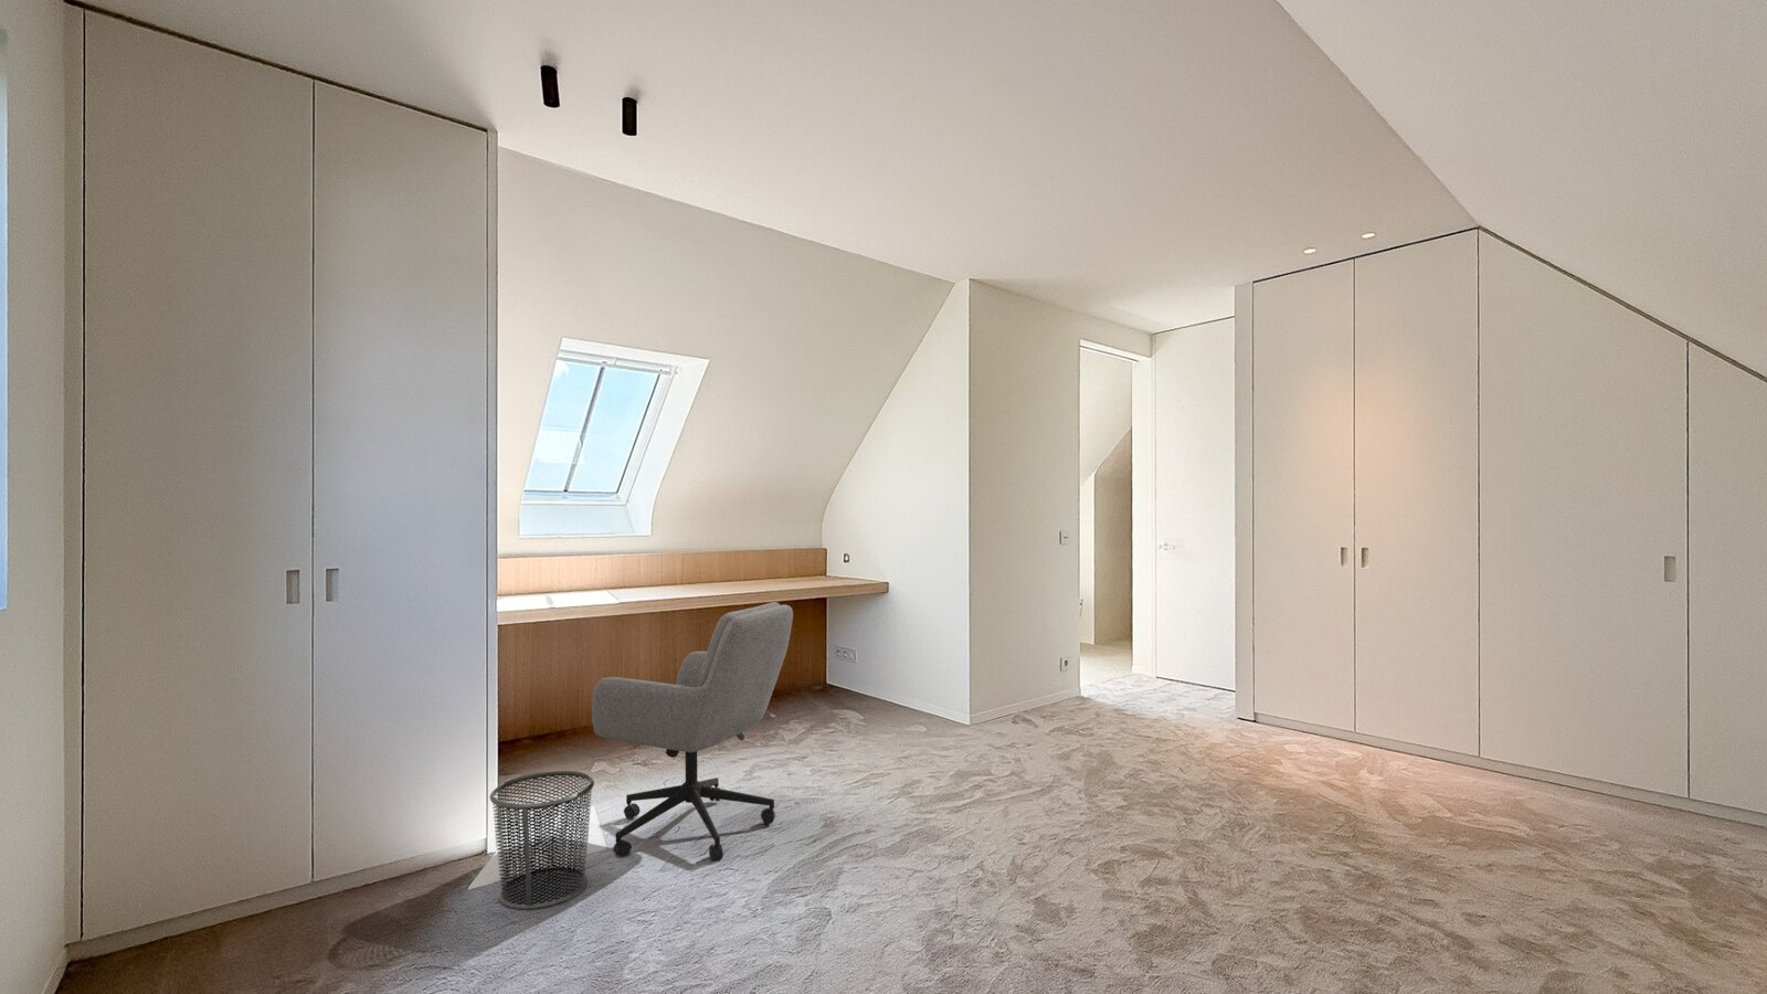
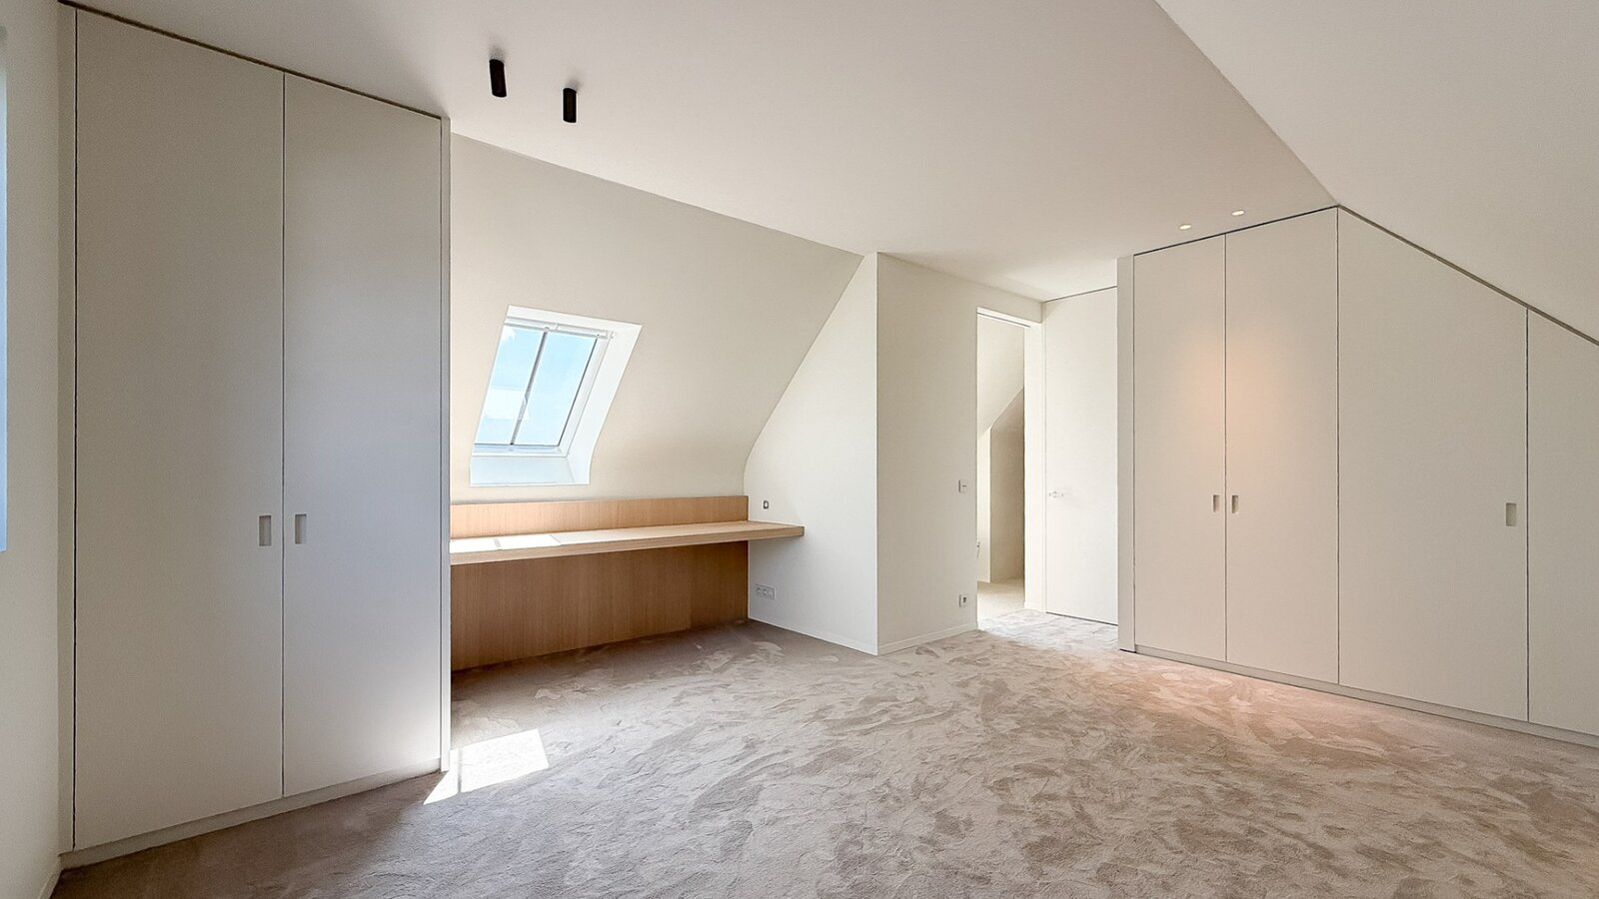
- office chair (694, 717)
- waste bin (544, 837)
